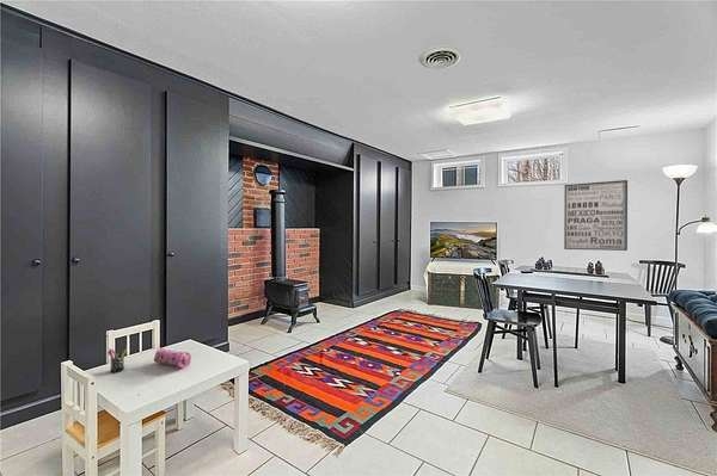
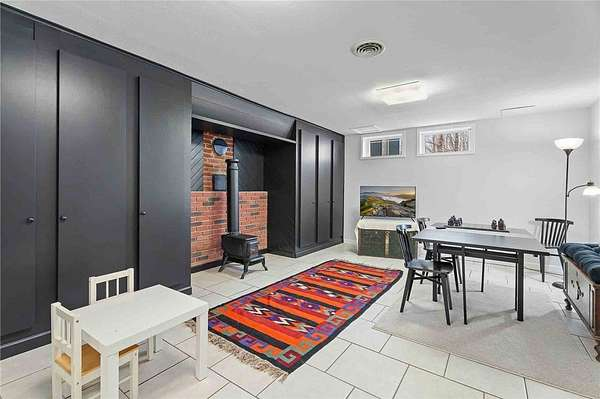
- pen holder (116, 359)
- wall art (594, 216)
- pencil case (172, 357)
